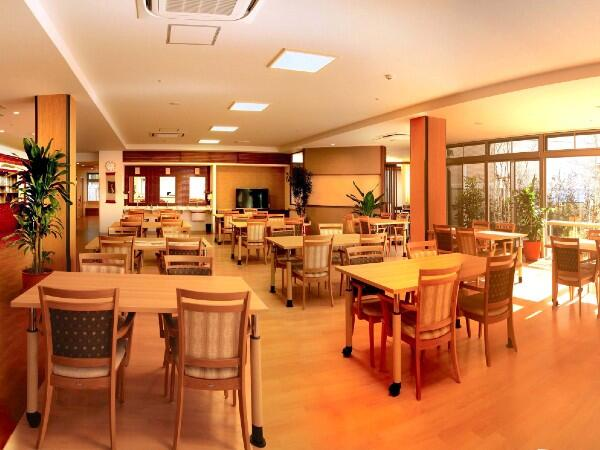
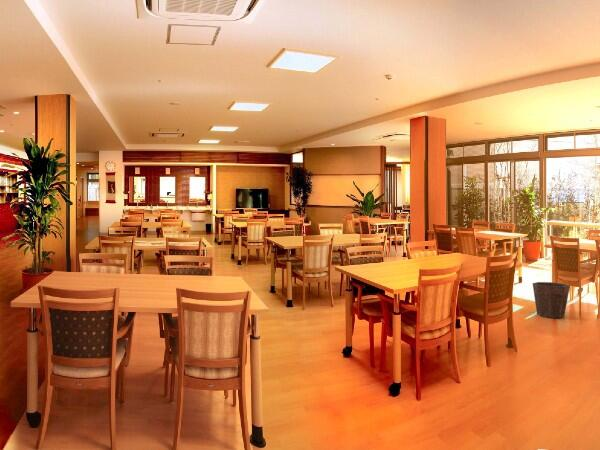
+ waste bin (550, 299)
